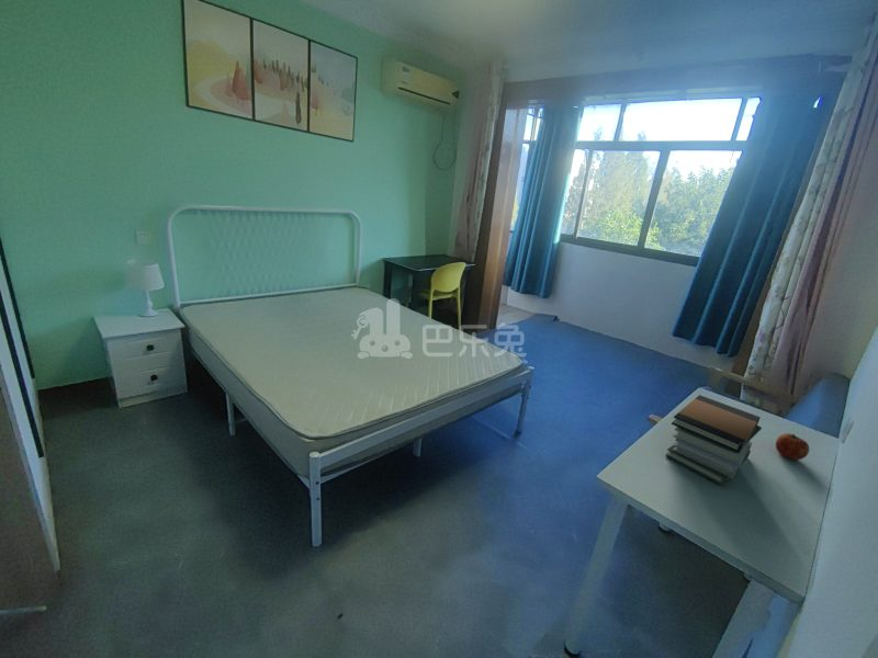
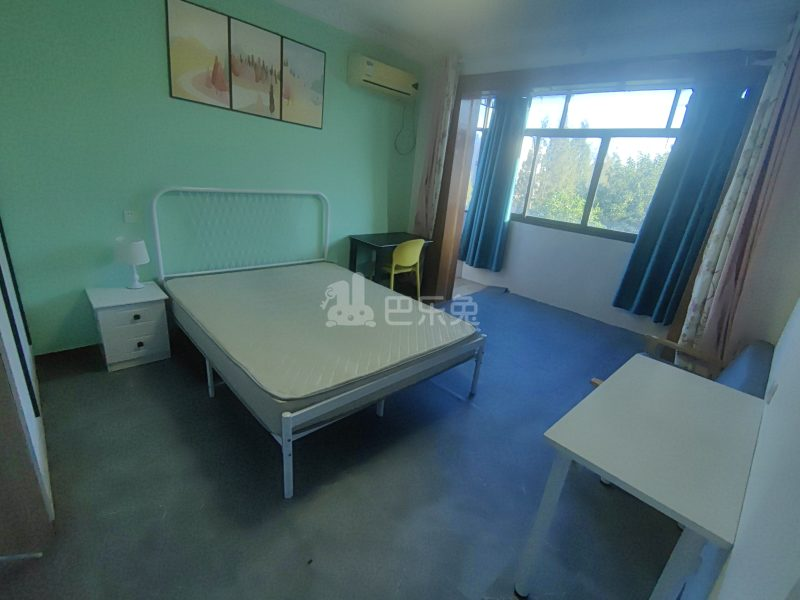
- book stack (712, 436)
- fruit (792, 445)
